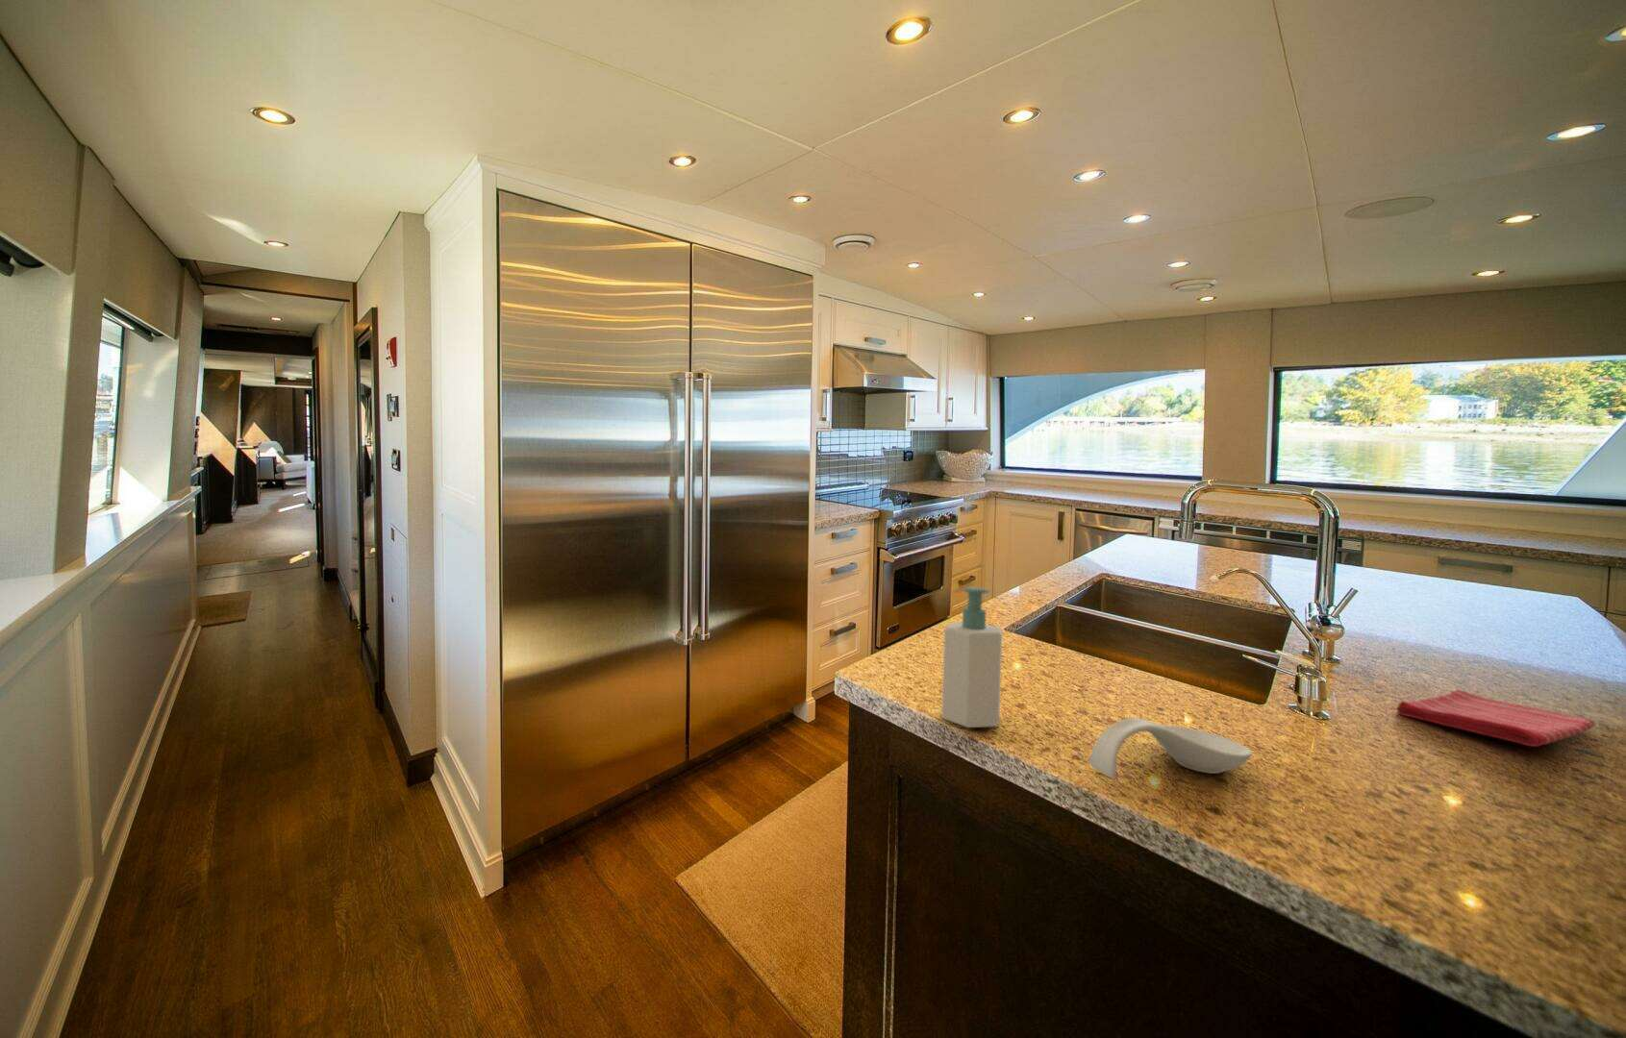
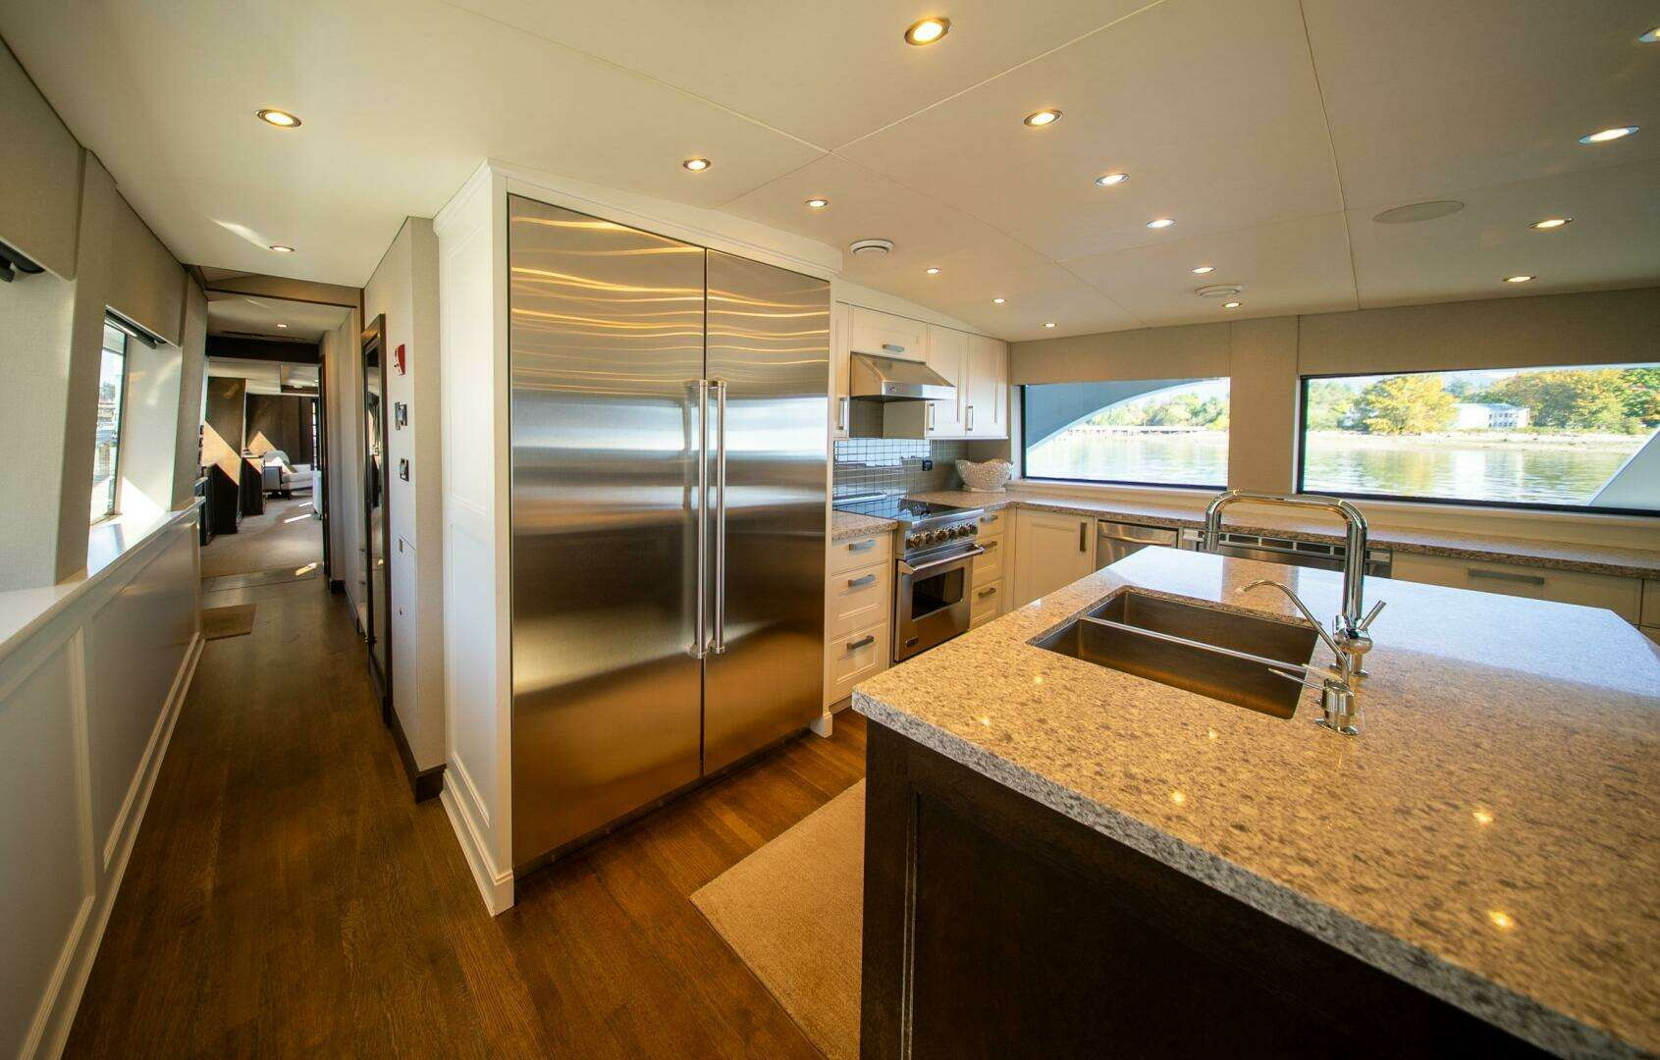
- spoon rest (1170, 744)
- soap bottle (972, 653)
- dish towel (1491, 715)
